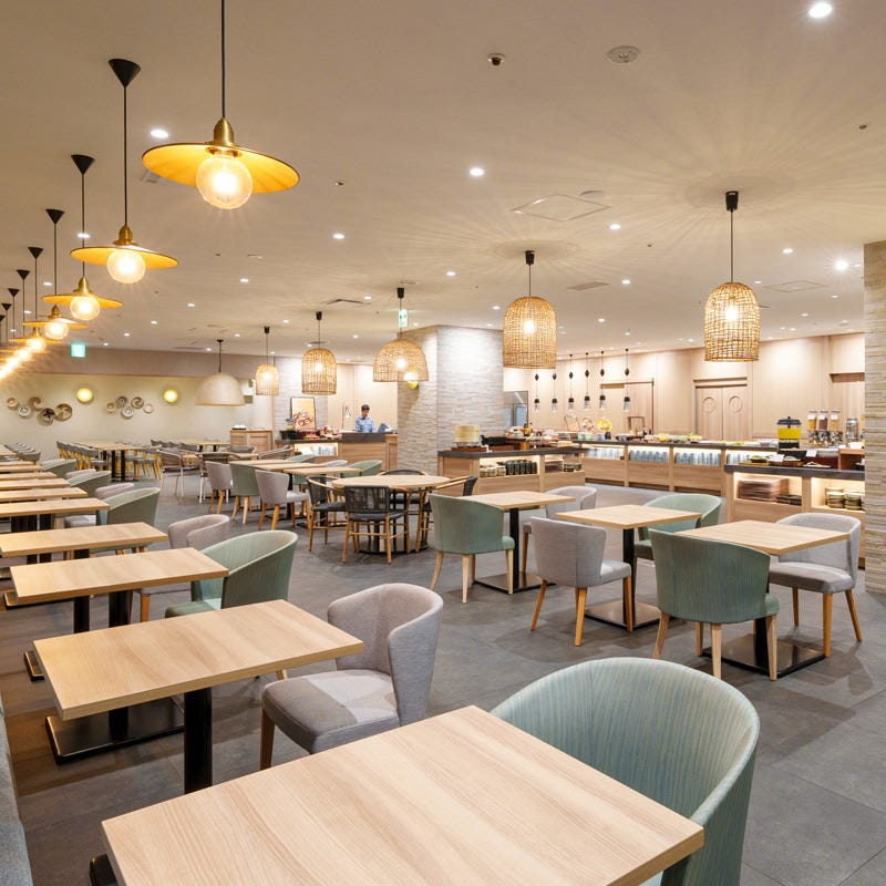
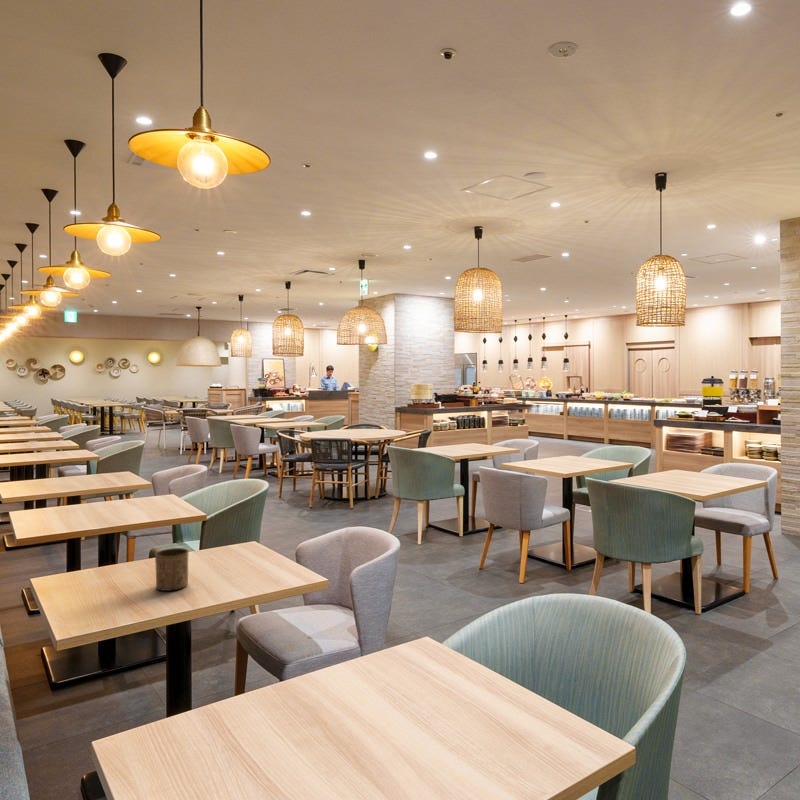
+ cup (172, 569)
